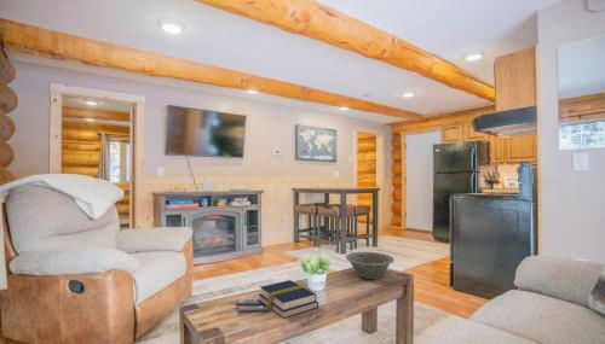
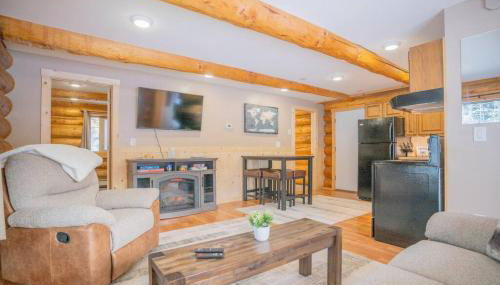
- decorative bowl (369, 266)
- book (287, 296)
